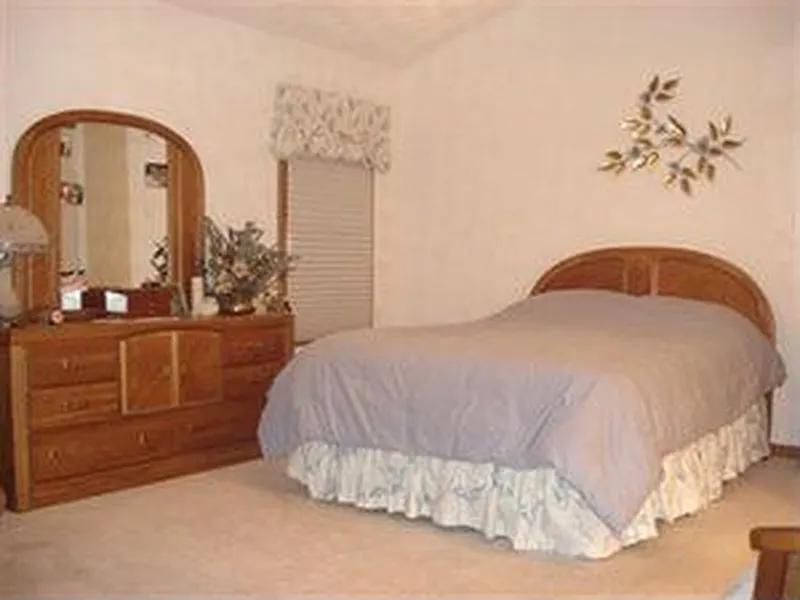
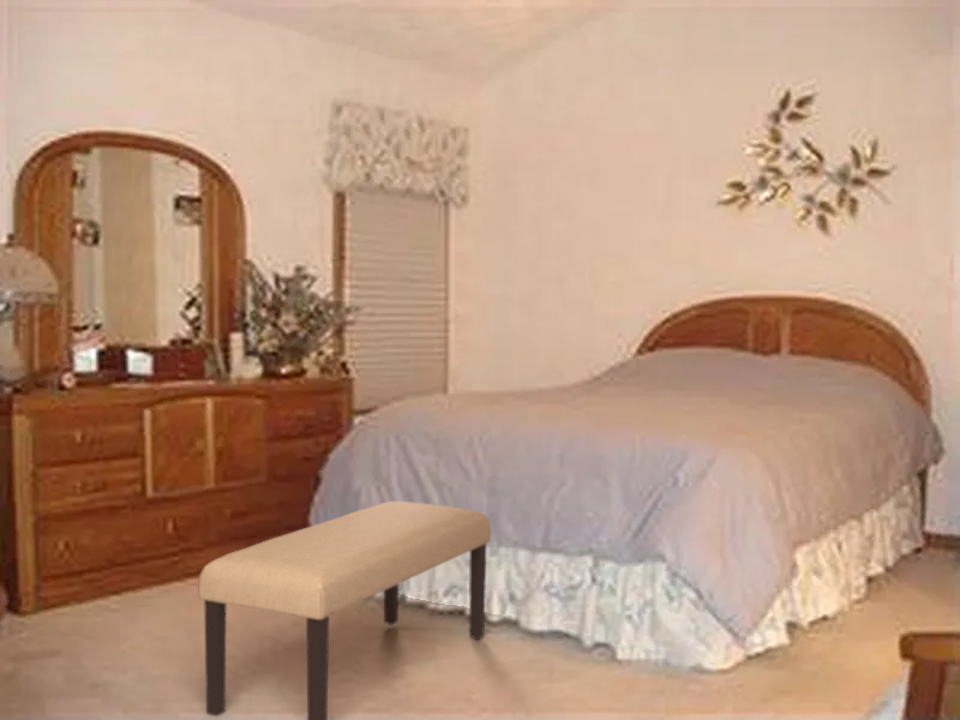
+ bench (359, 600)
